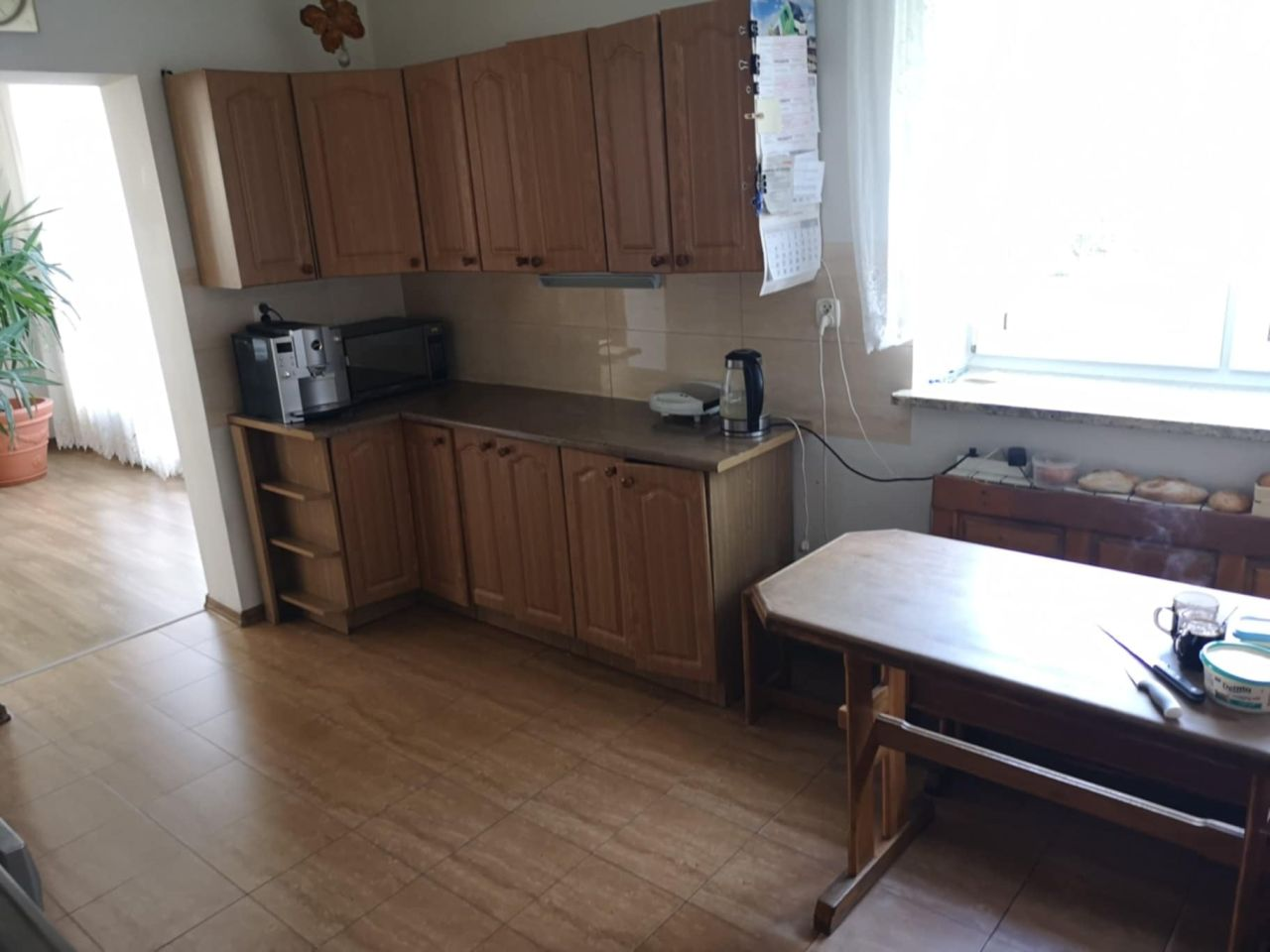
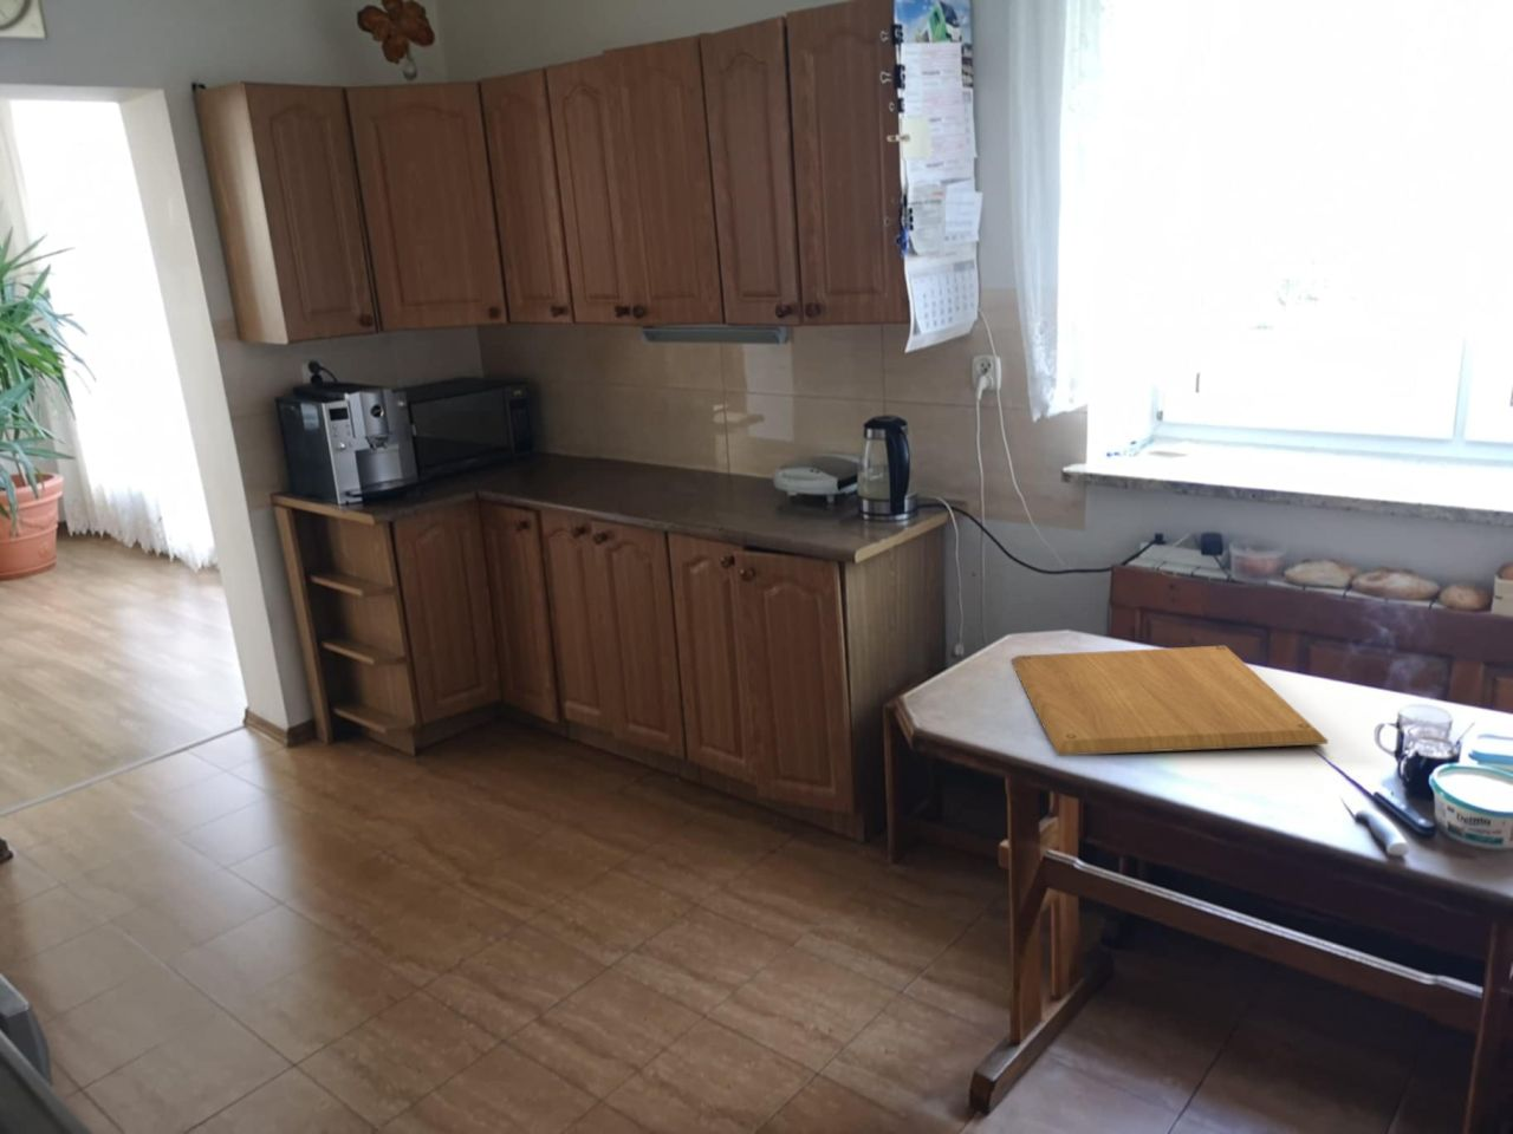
+ chopping board (1151, 693)
